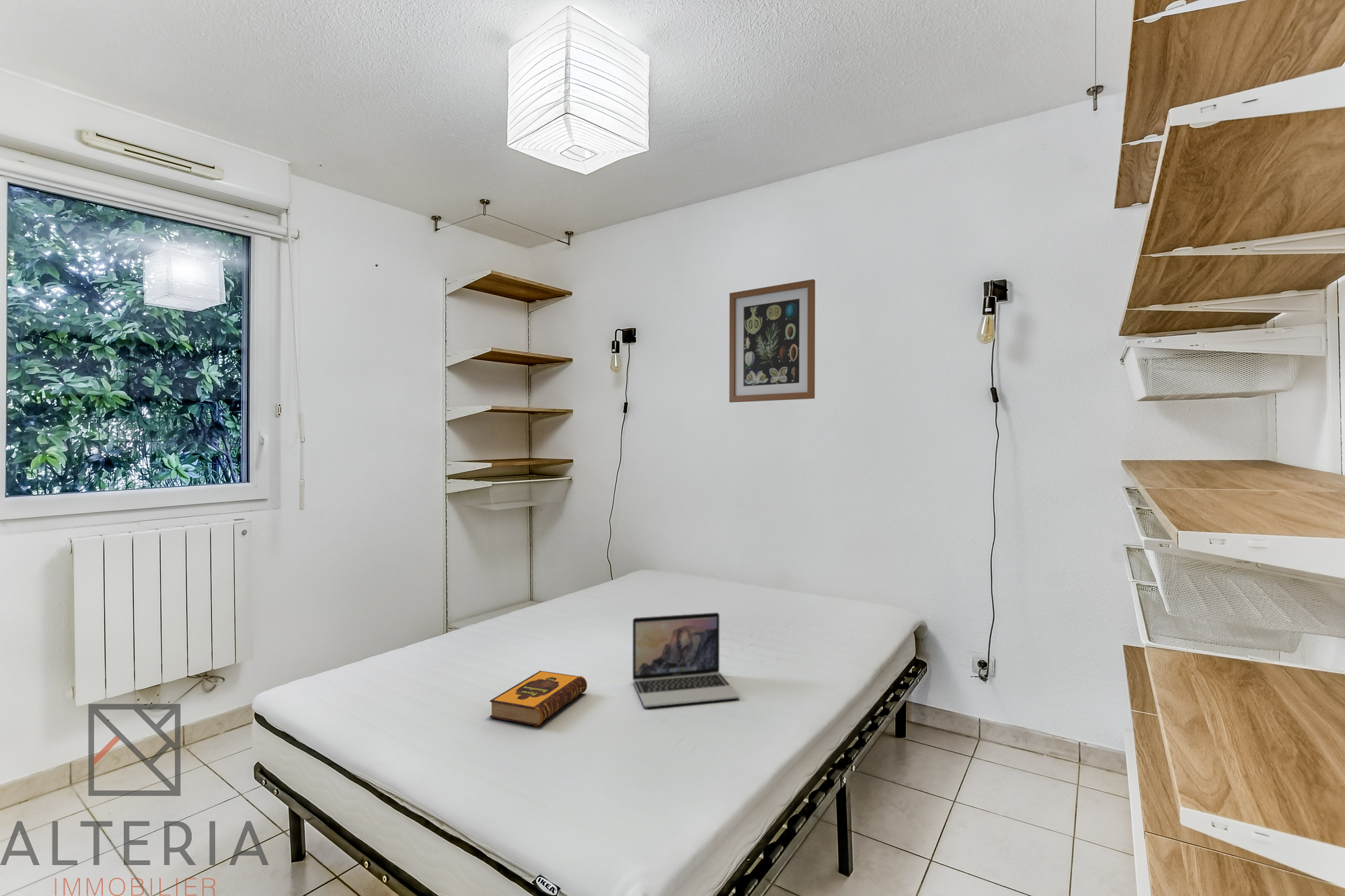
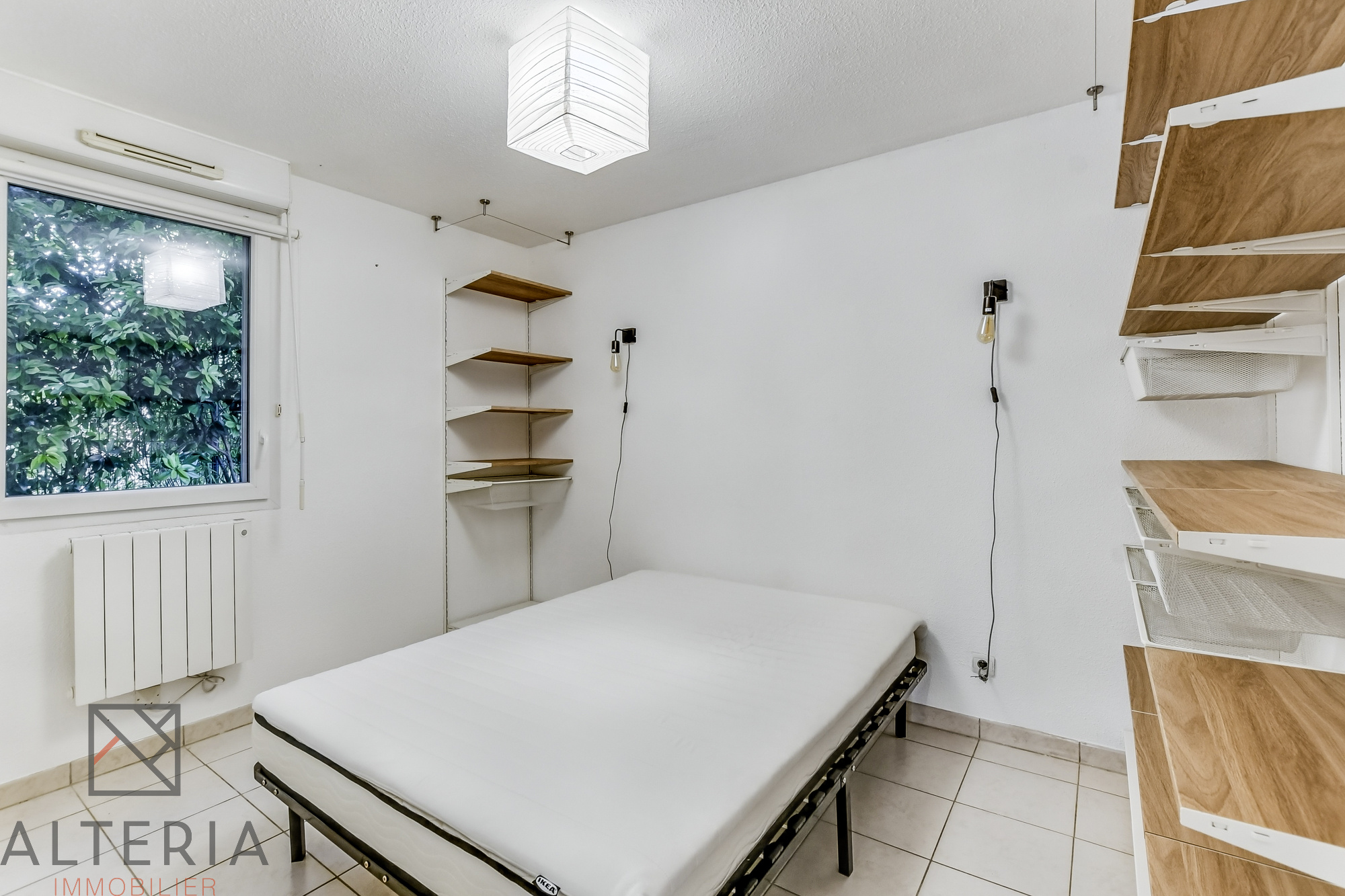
- laptop (684, 657)
- hardback book (541, 696)
- wall art (770, 343)
